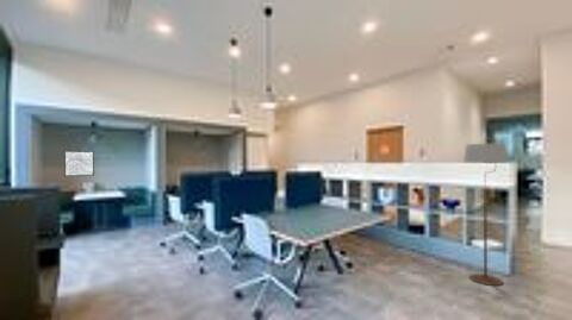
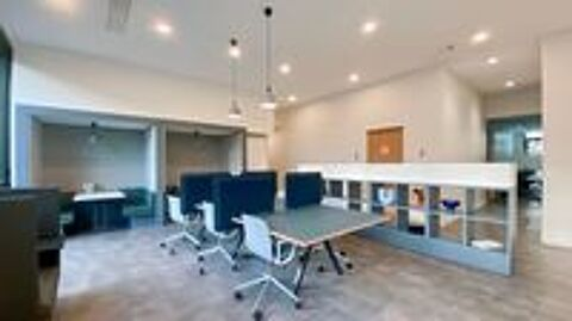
- floor lamp (485, 207)
- wall art (79, 163)
